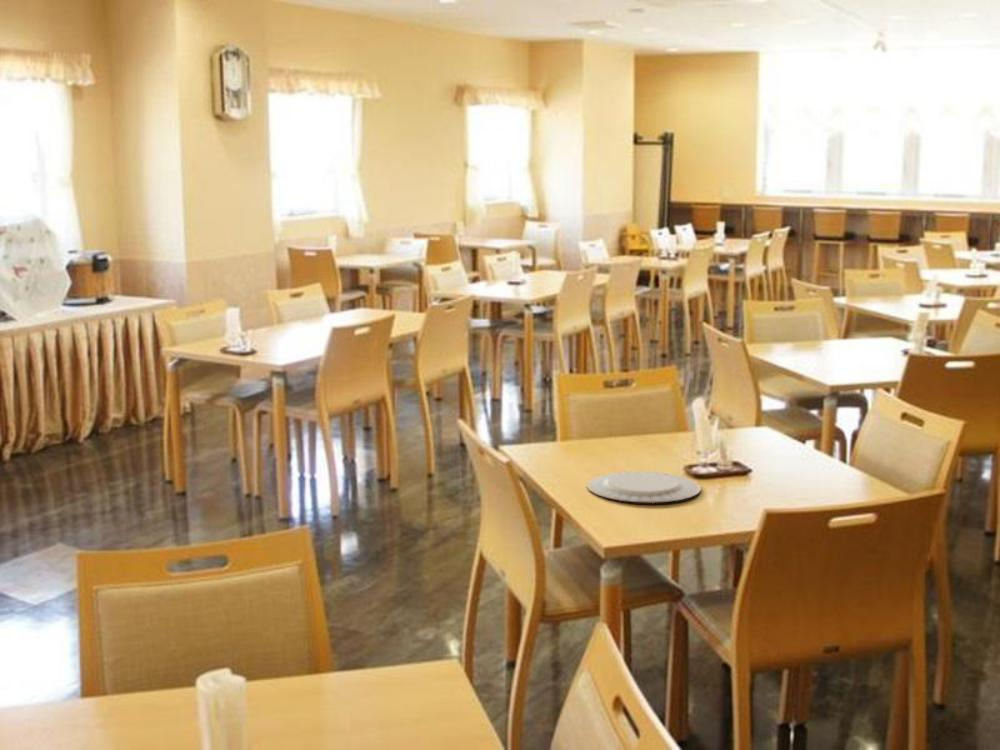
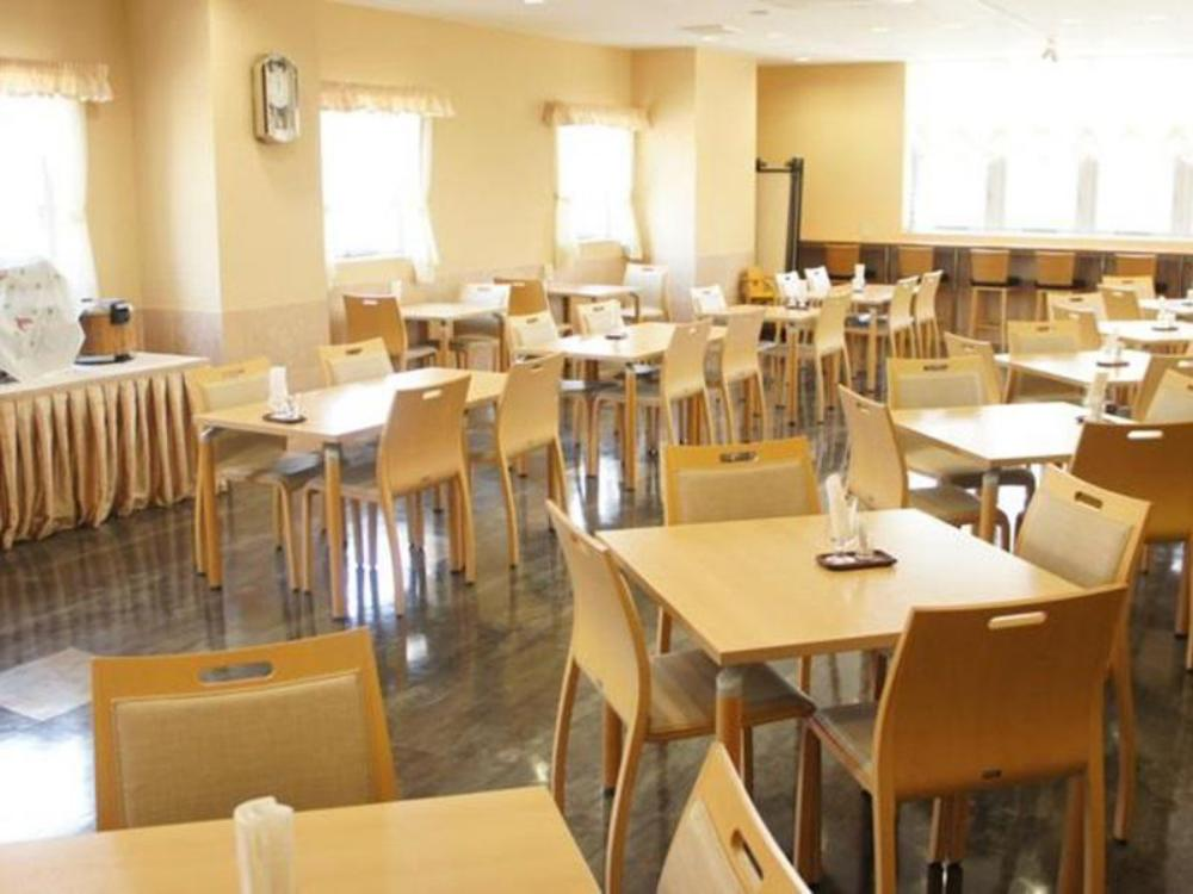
- chinaware (643, 484)
